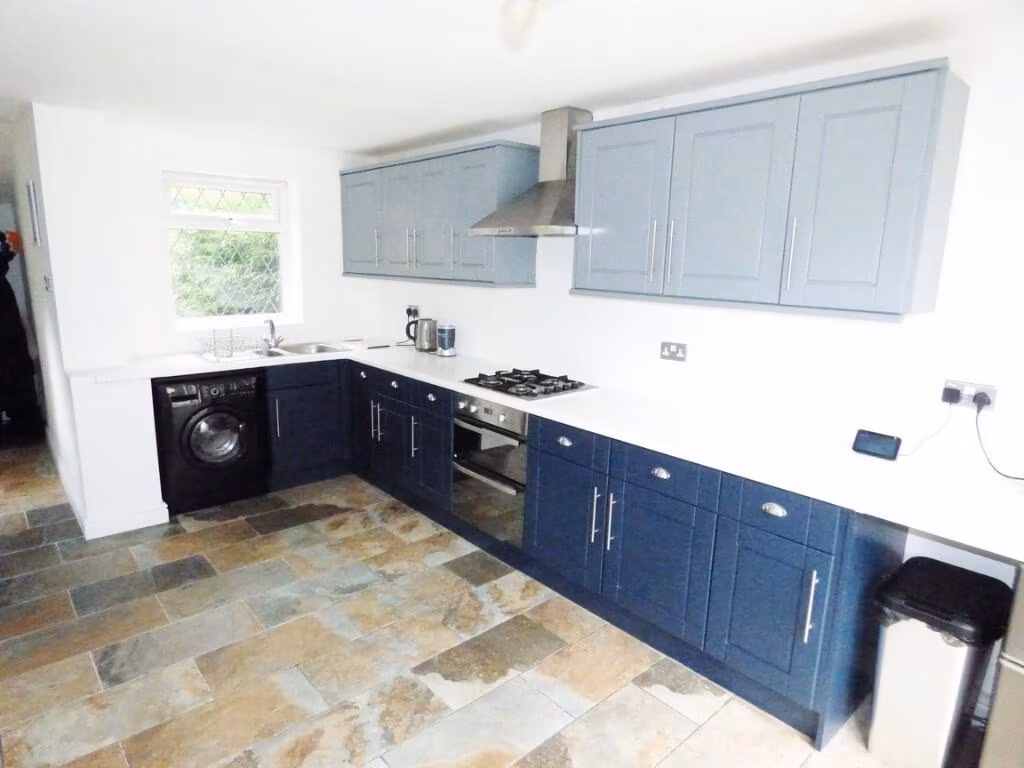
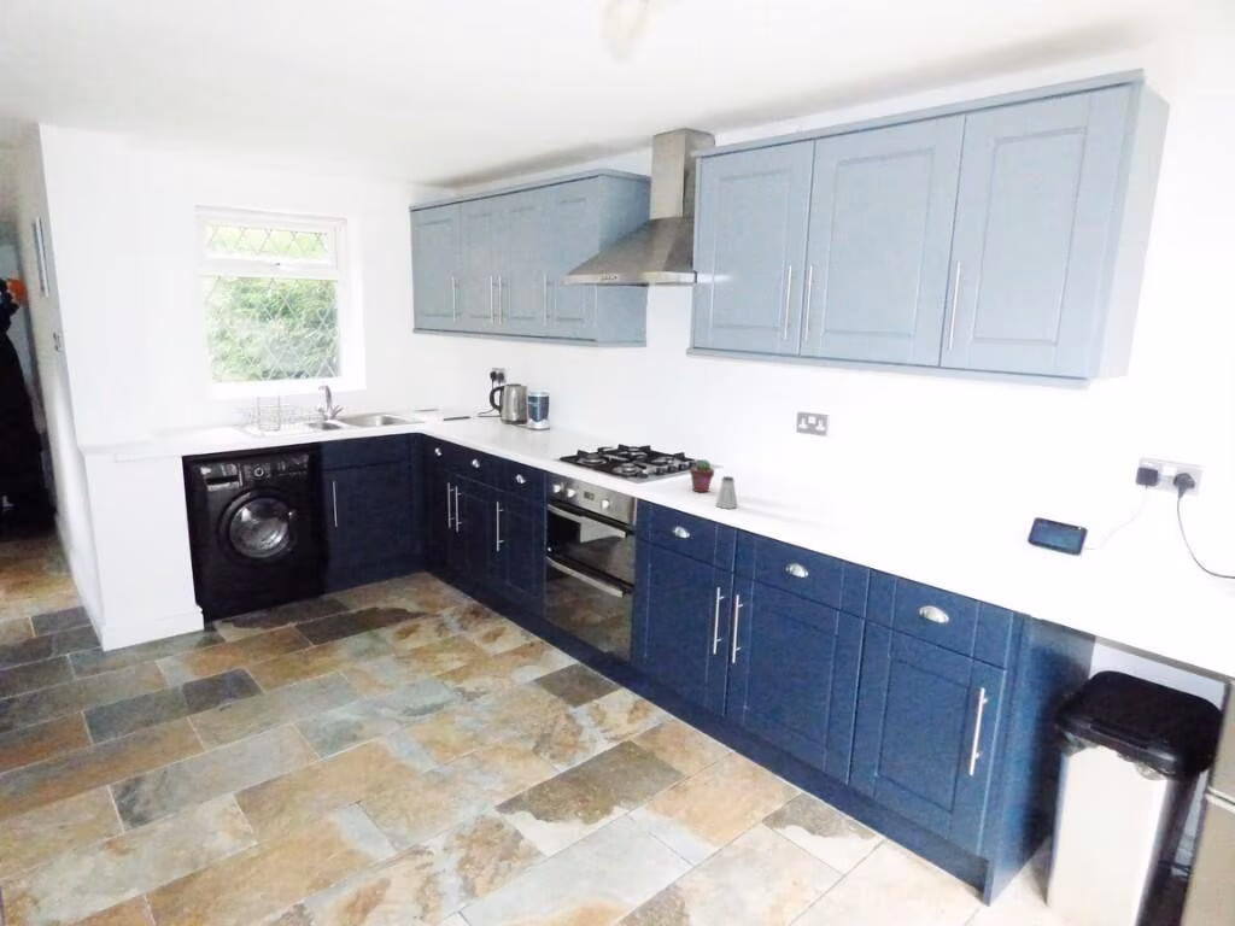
+ potted succulent (702, 475)
+ saltshaker (727, 491)
